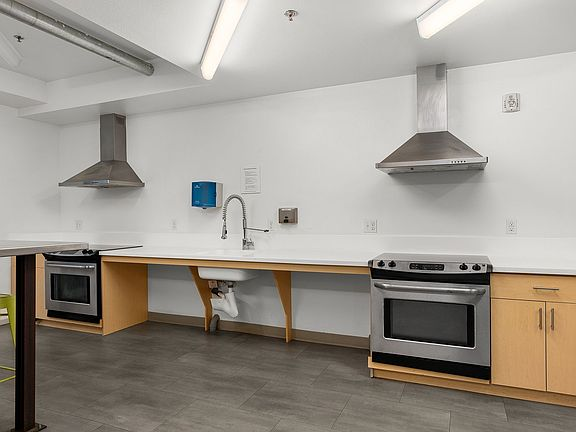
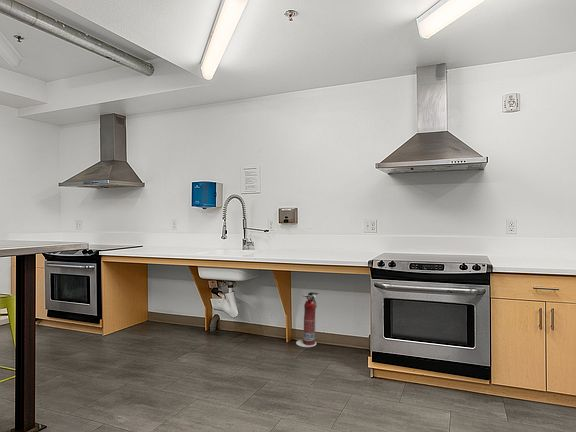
+ fire extinguisher (307, 317)
